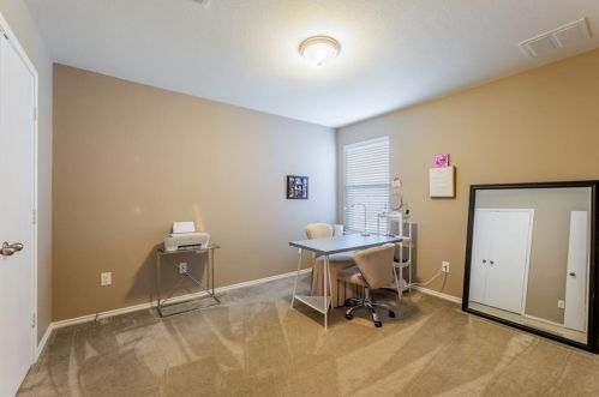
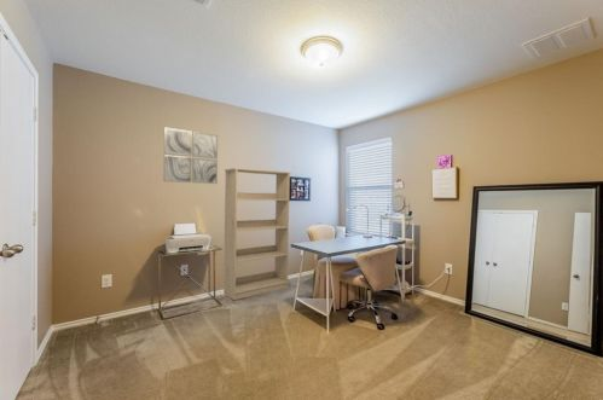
+ bookcase (257, 228)
+ wall art (192, 156)
